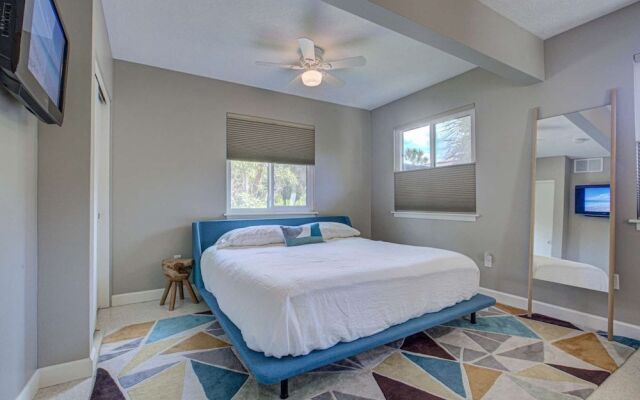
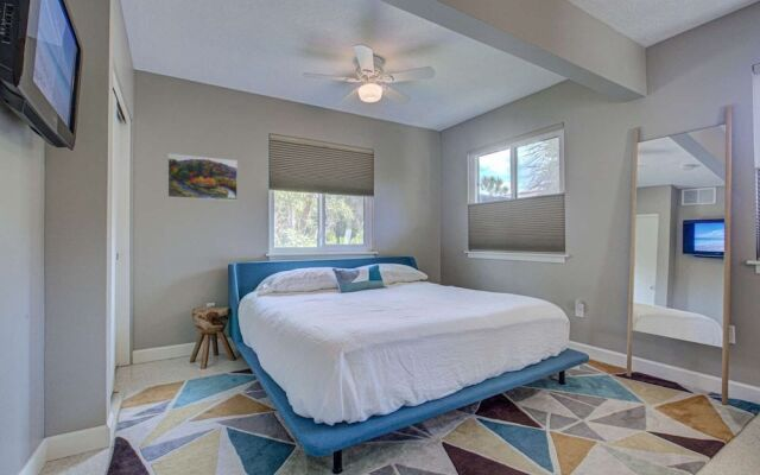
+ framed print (203, 177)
